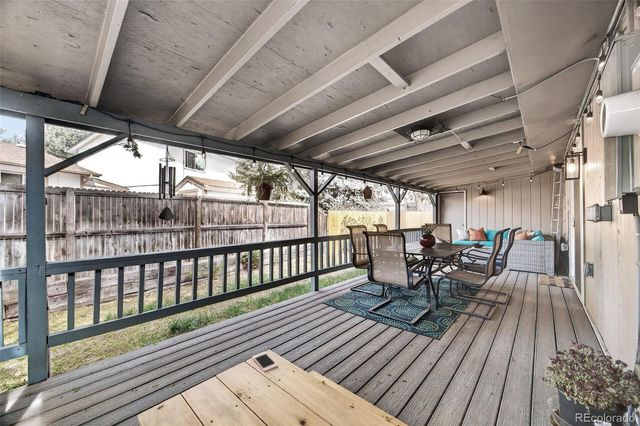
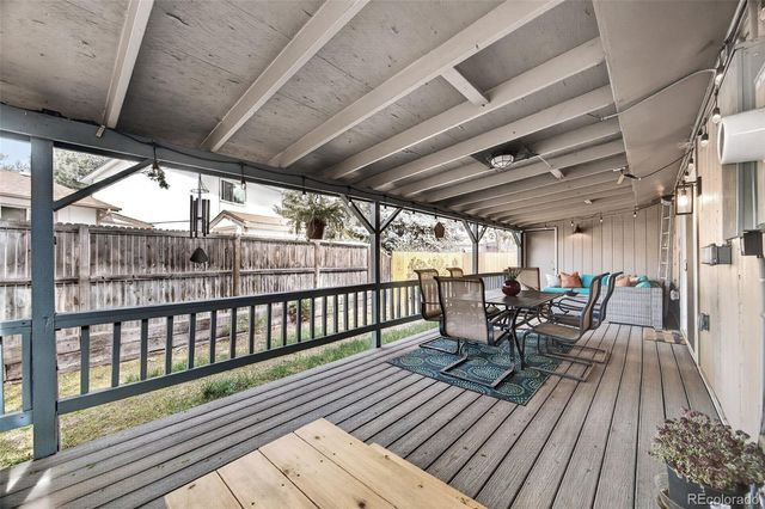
- cell phone (264, 361)
